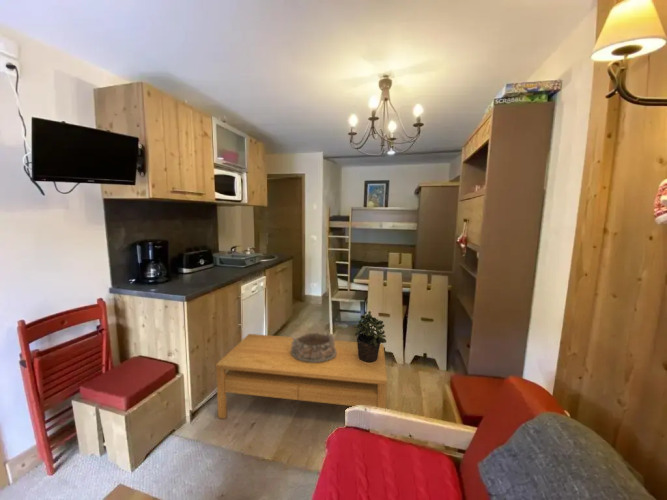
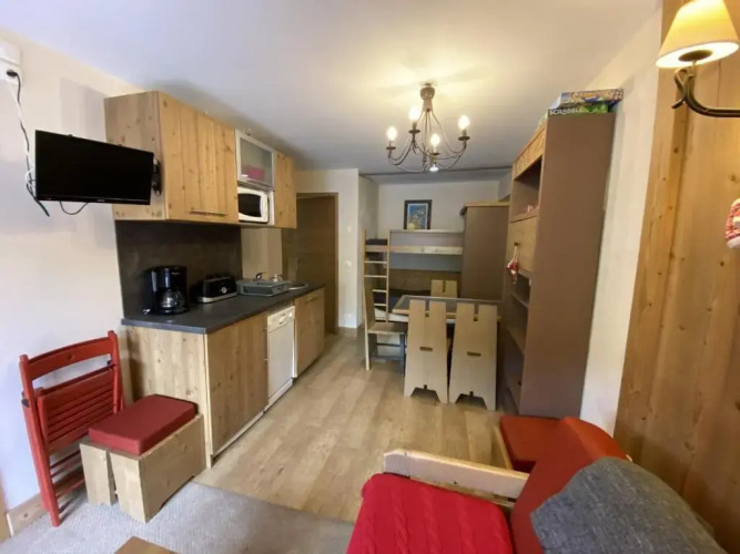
- potted plant (369, 334)
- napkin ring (314, 345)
- coffee table (306, 378)
